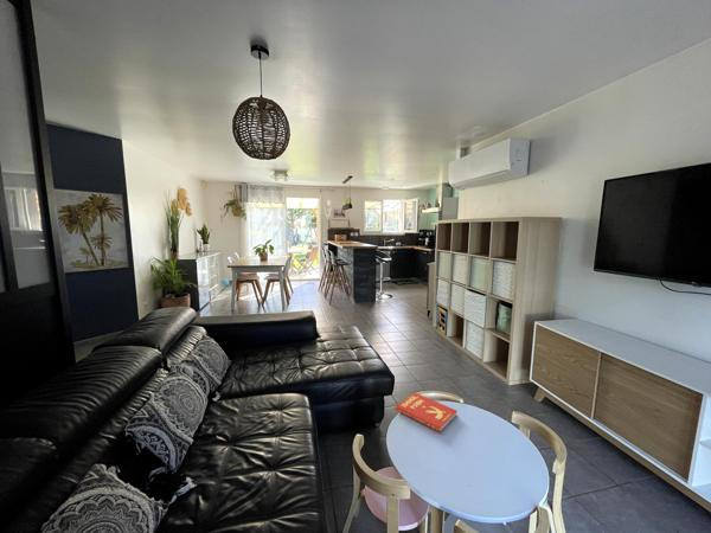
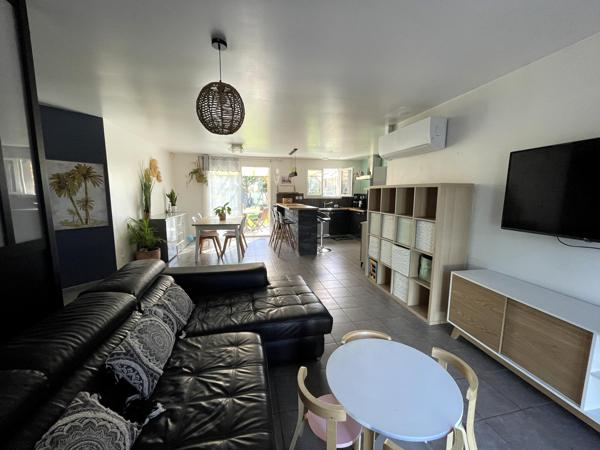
- book (425, 410)
